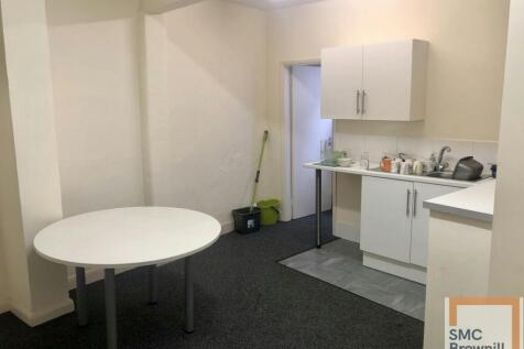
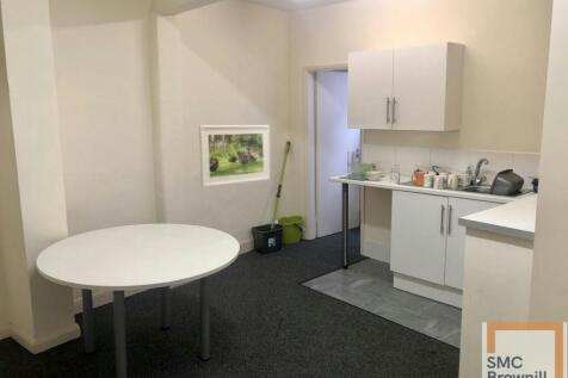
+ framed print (236, 154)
